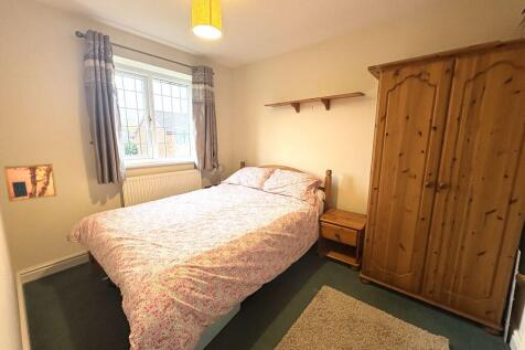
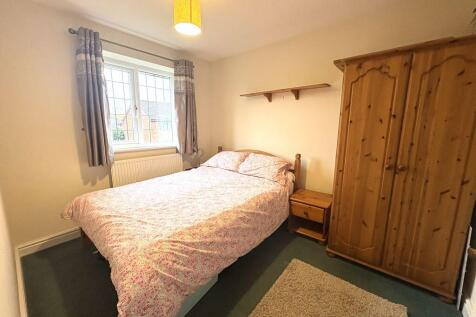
- wall art (31, 181)
